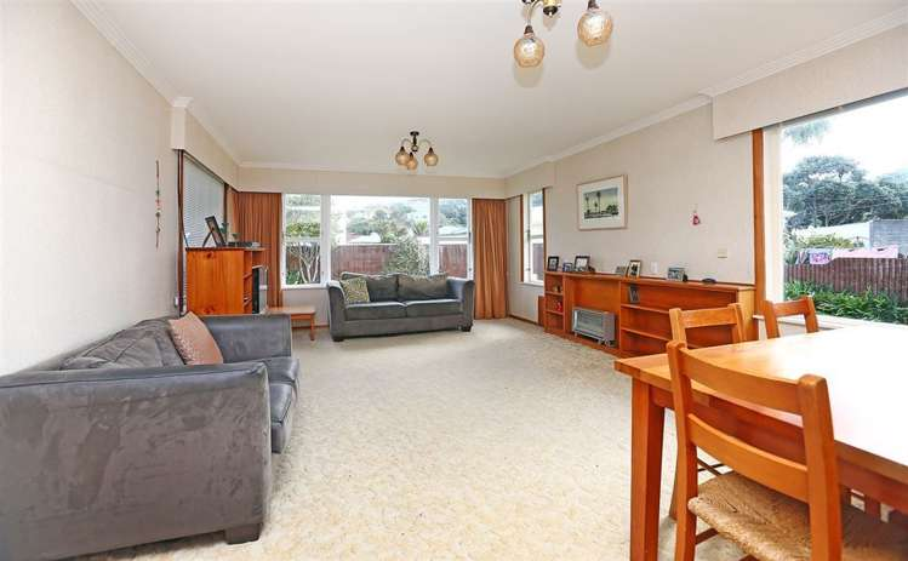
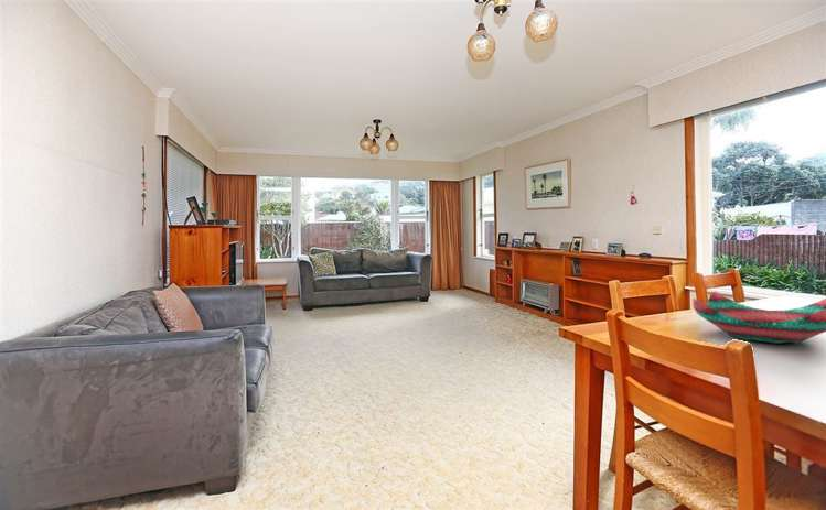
+ decorative bowl (763, 317)
